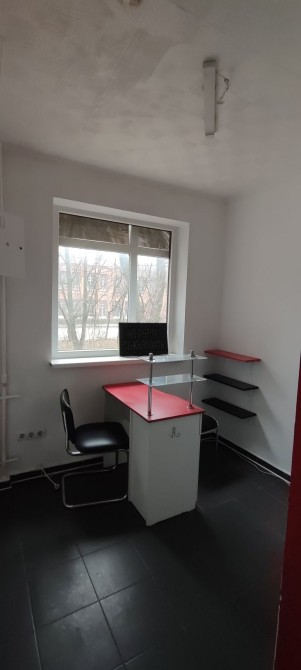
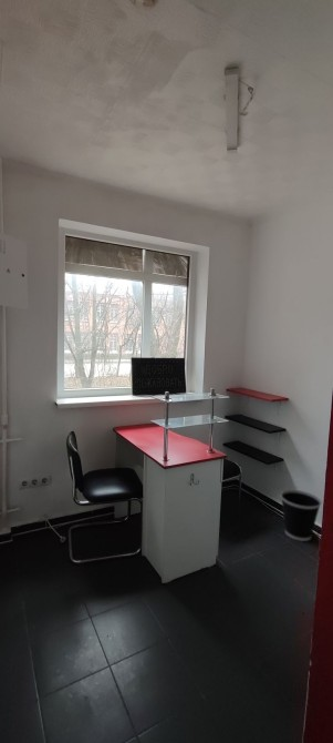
+ wastebasket (299, 516)
